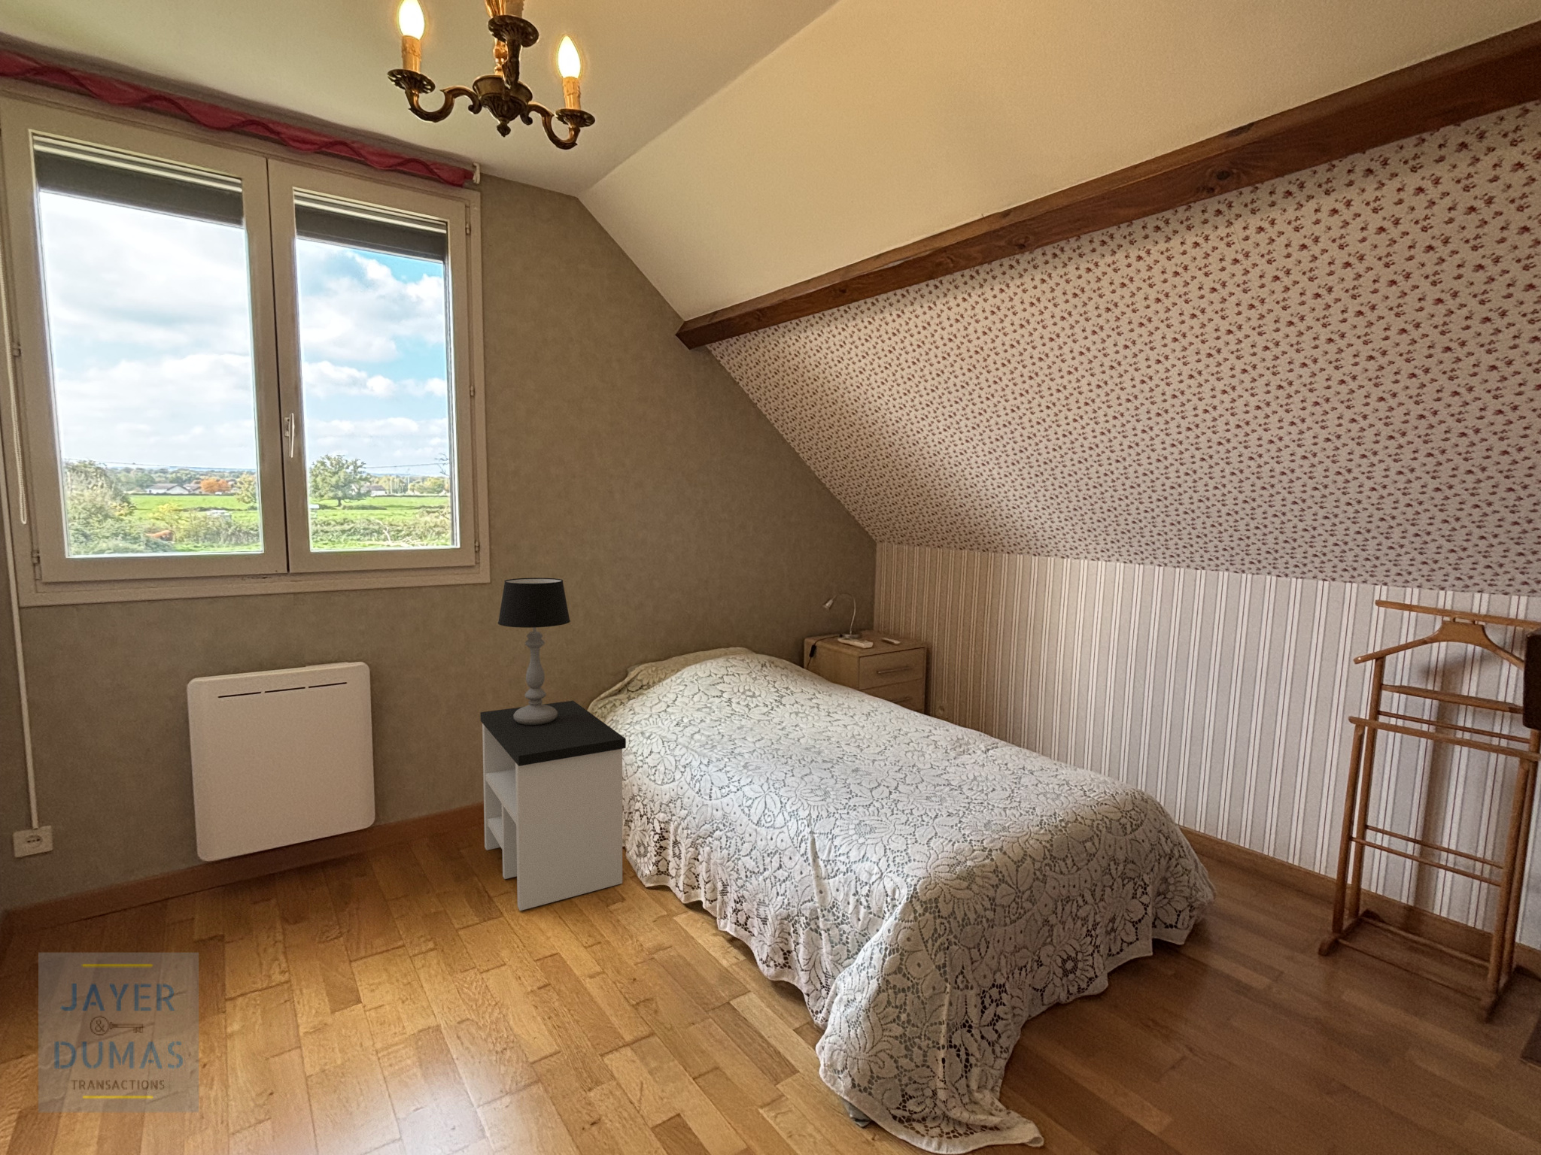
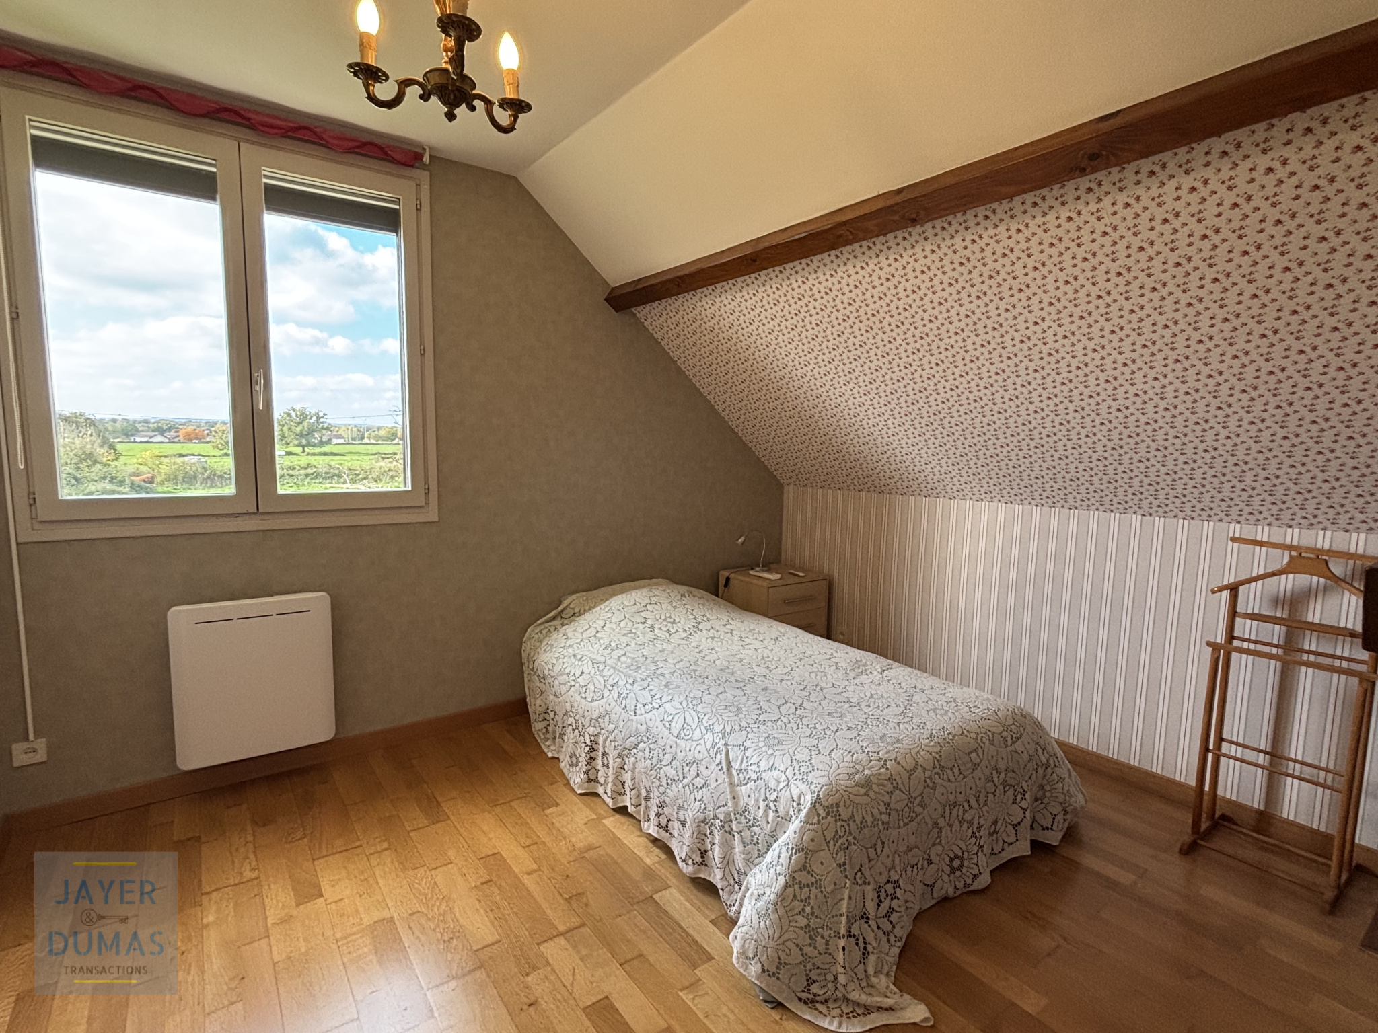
- side table (550, 795)
- table lamp (534, 650)
